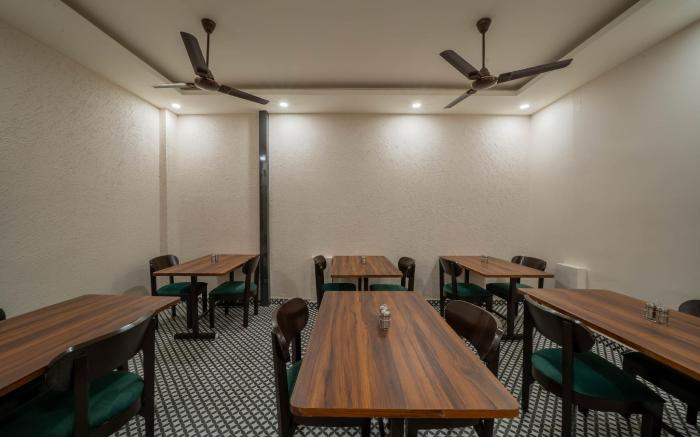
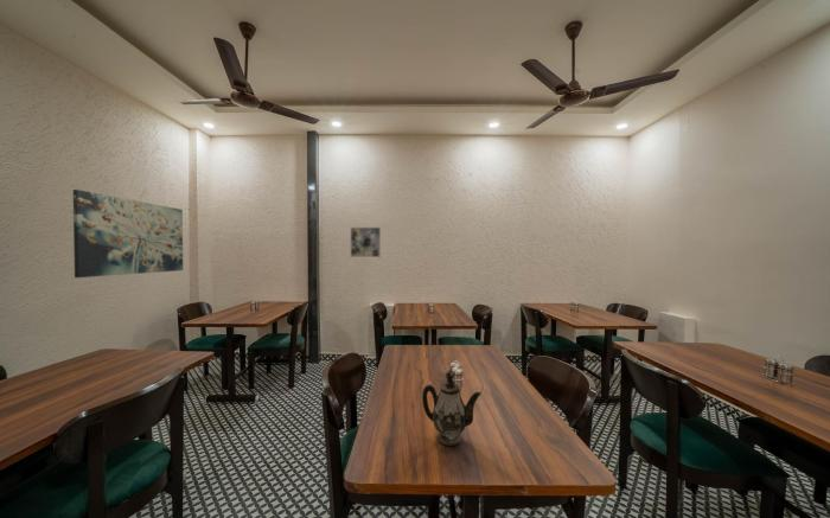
+ teapot (451, 404)
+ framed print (365, 242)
+ wall art (138, 237)
